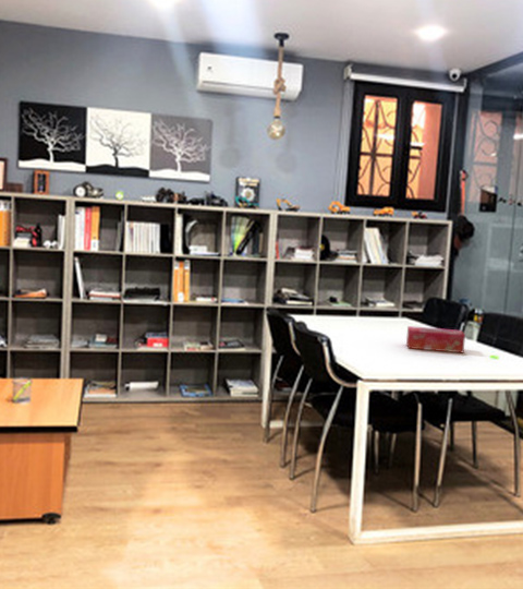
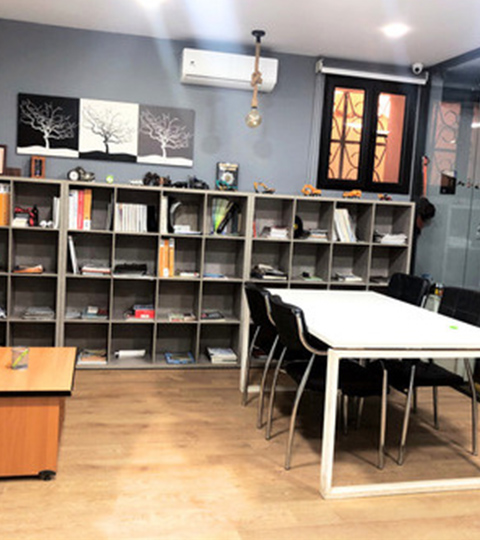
- tissue box (435, 339)
